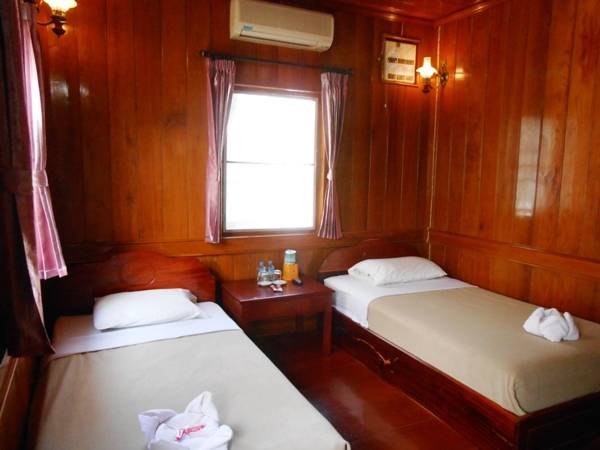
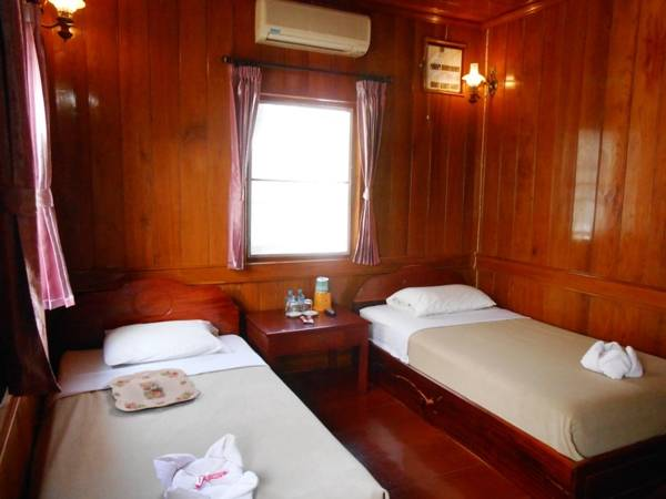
+ serving tray (152, 388)
